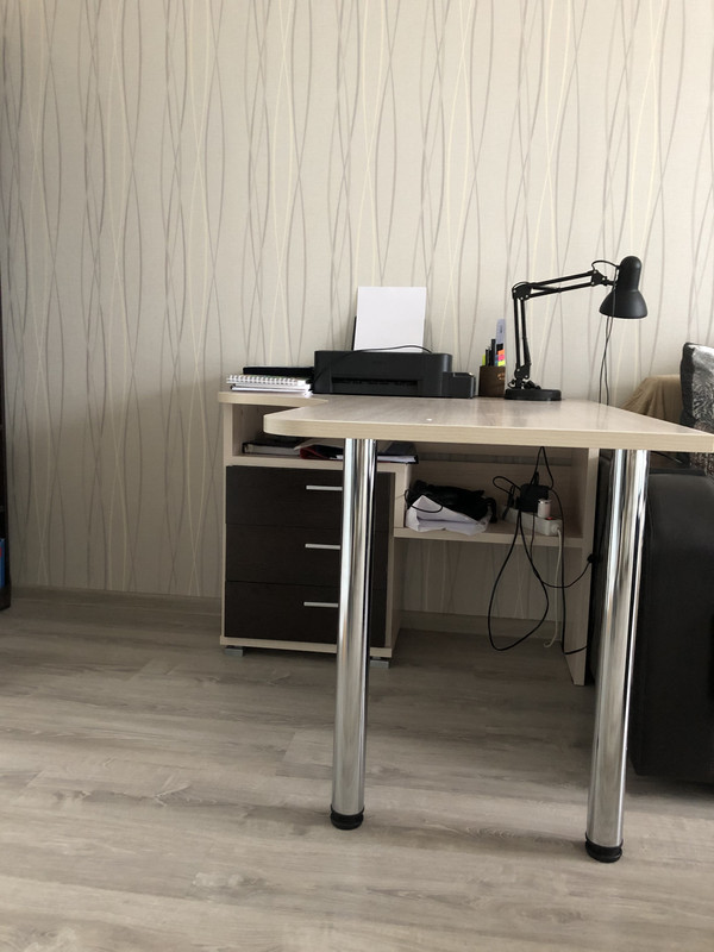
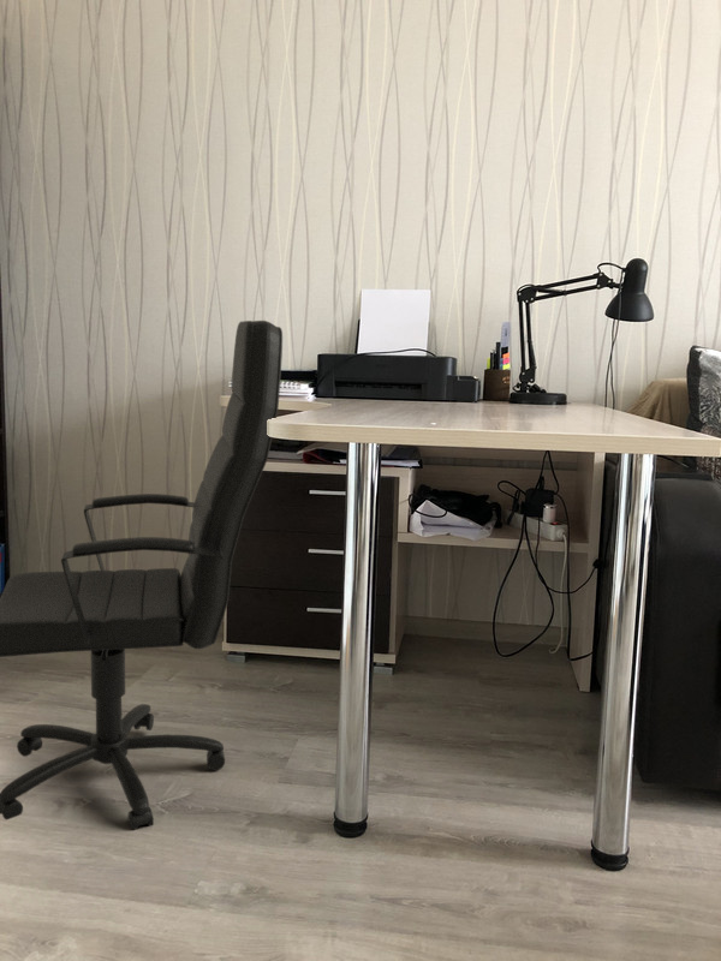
+ office chair (136, 549)
